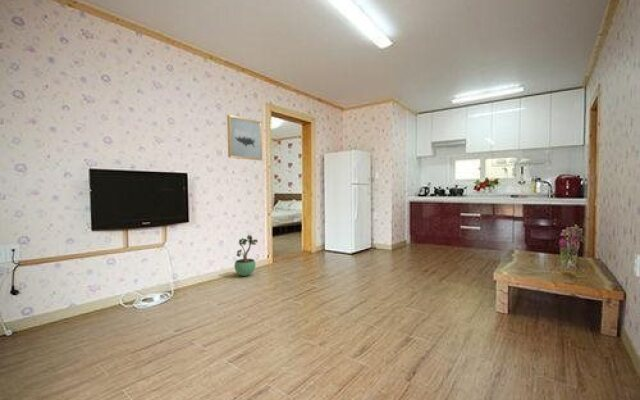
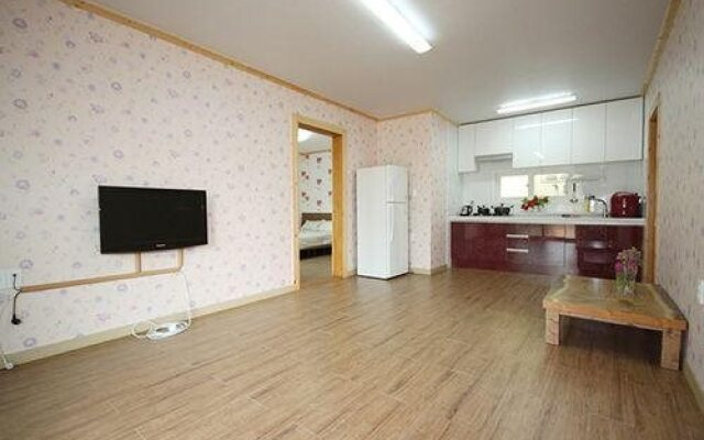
- potted plant (245, 255)
- wall art (245, 138)
